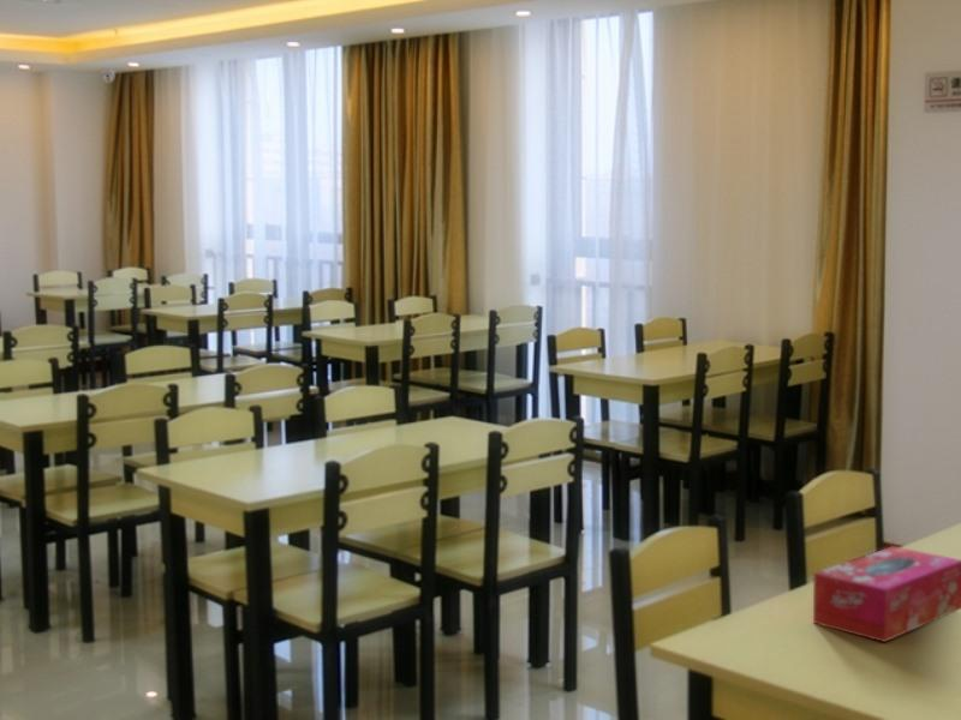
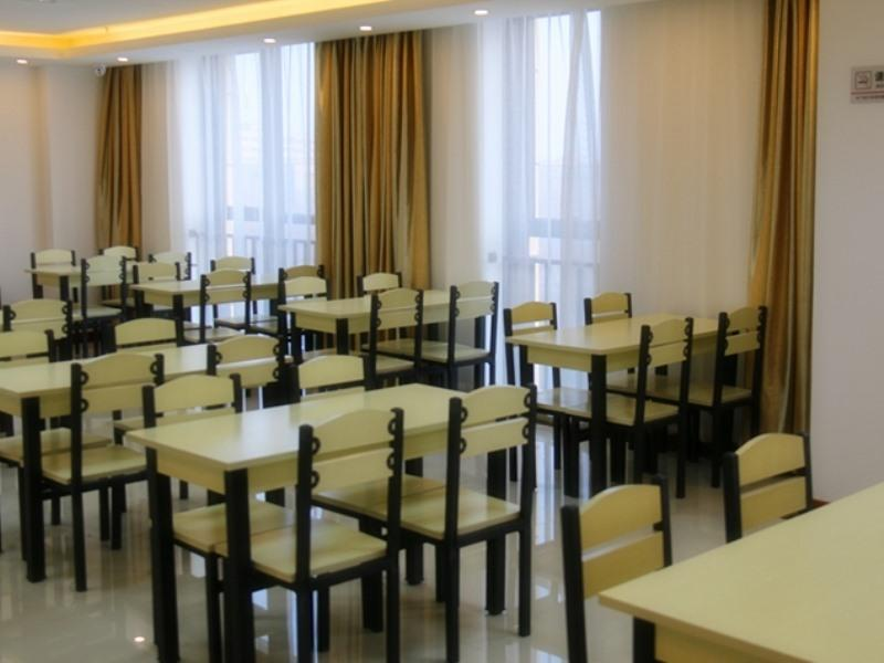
- tissue box (889, 590)
